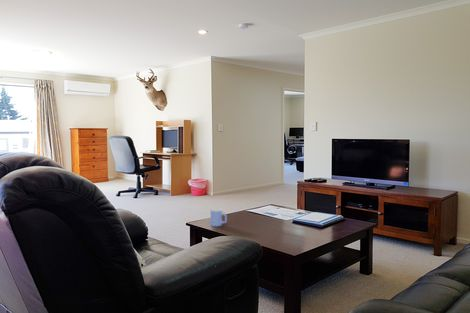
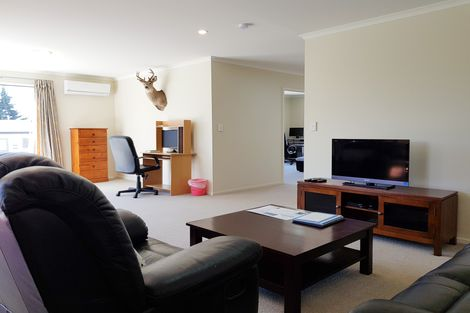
- mug (218, 217)
